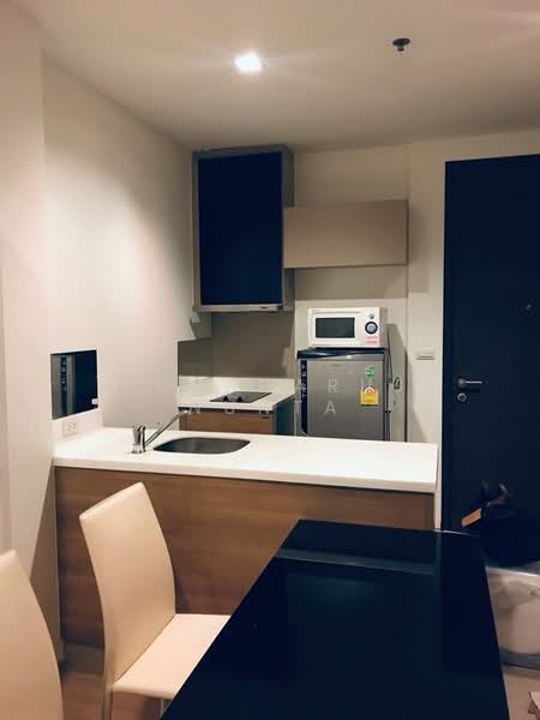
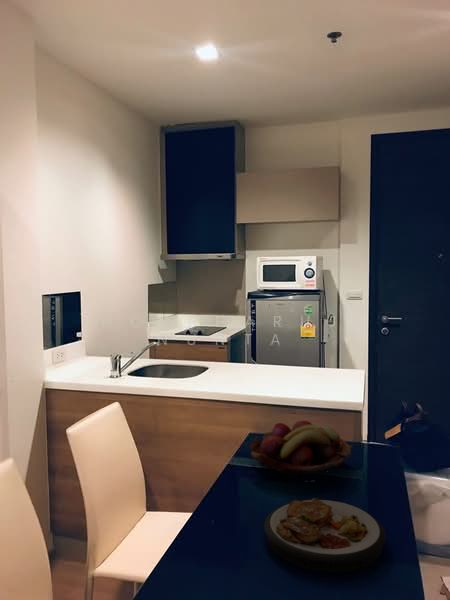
+ fruit basket (299, 446)
+ plate (323, 526)
